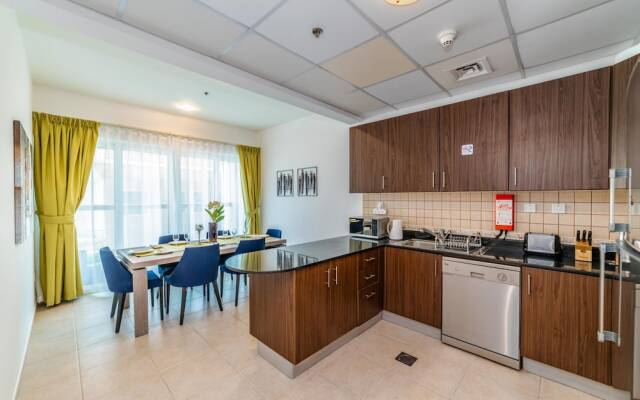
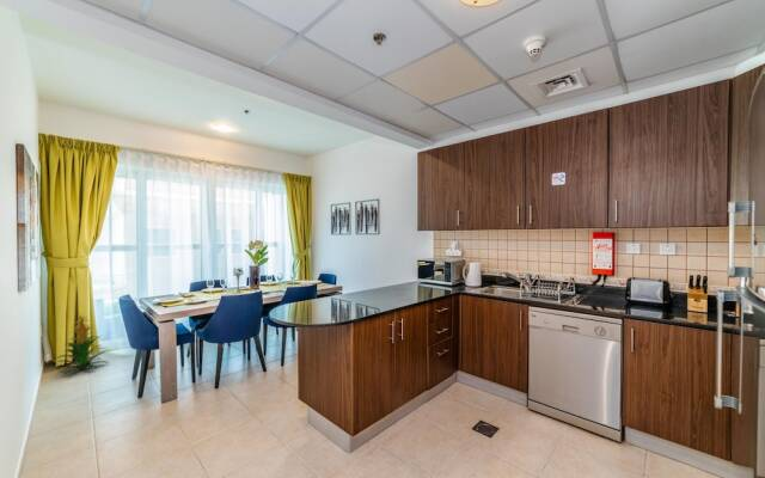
+ indoor plant (82, 339)
